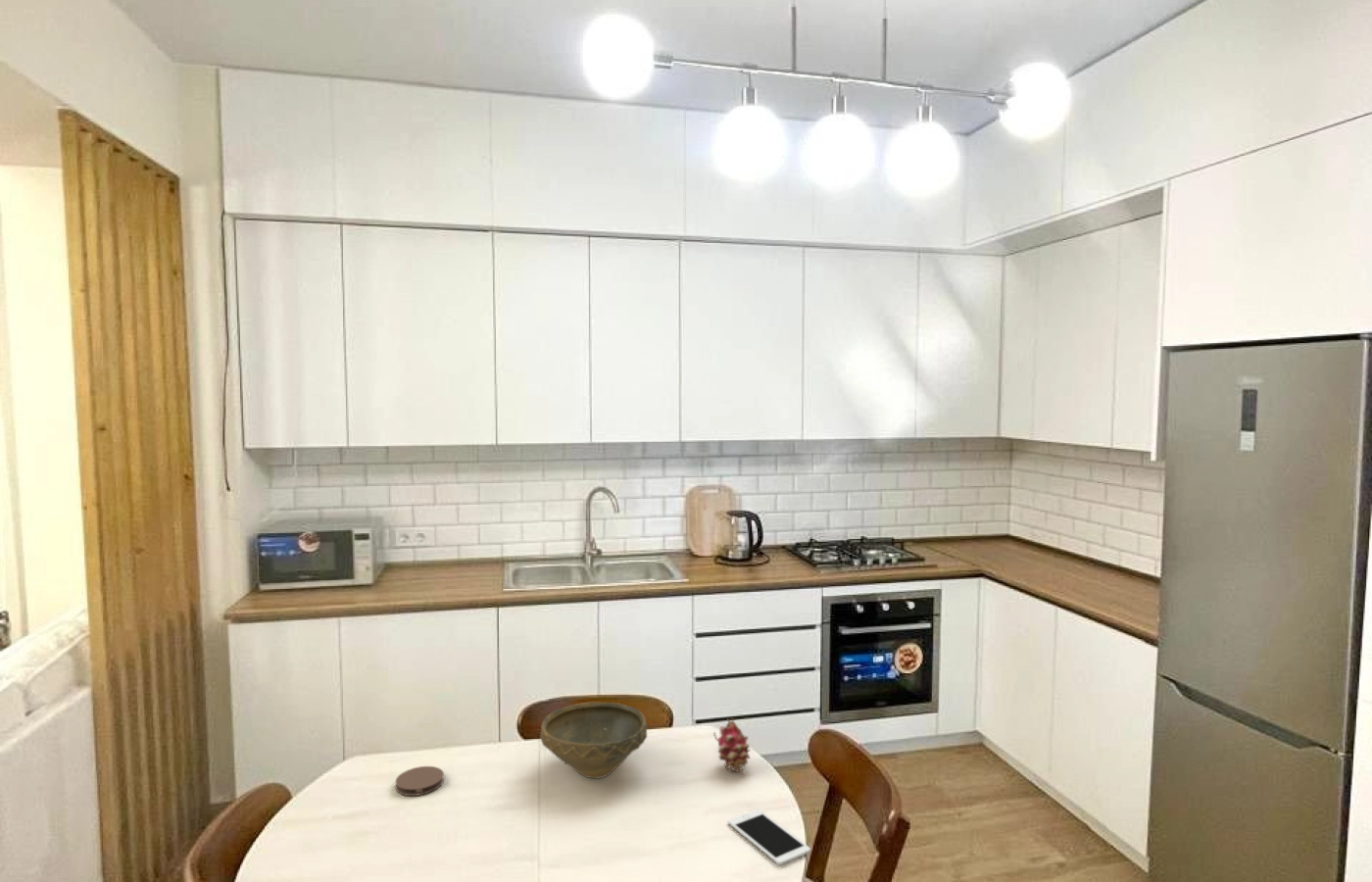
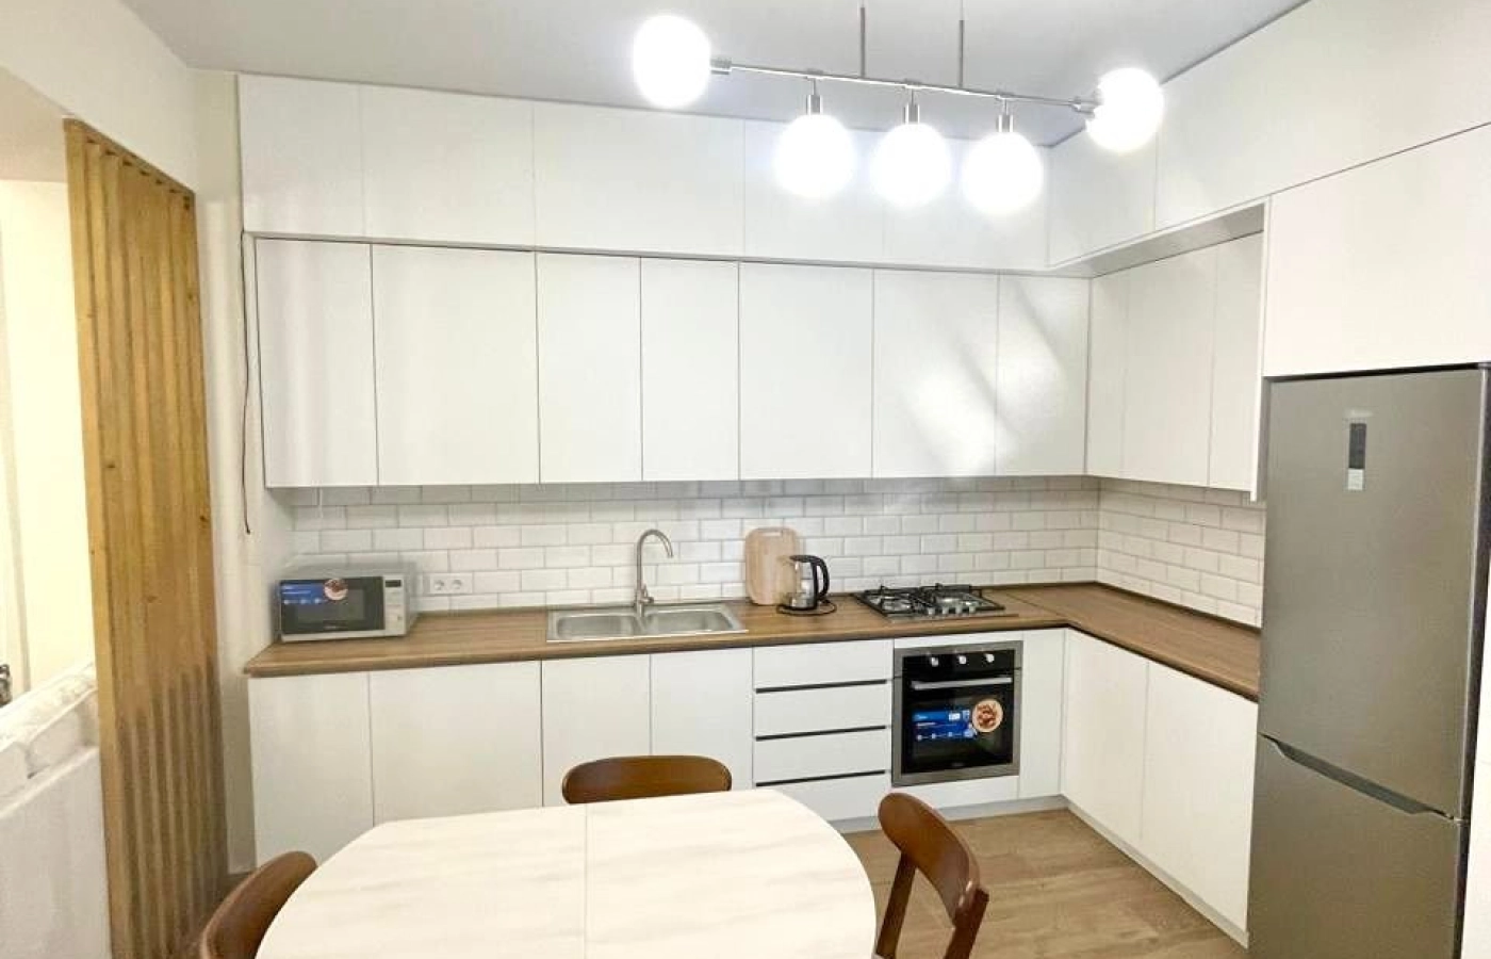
- coaster (419, 780)
- bowl (594, 746)
- cell phone (767, 835)
- fruit (732, 743)
